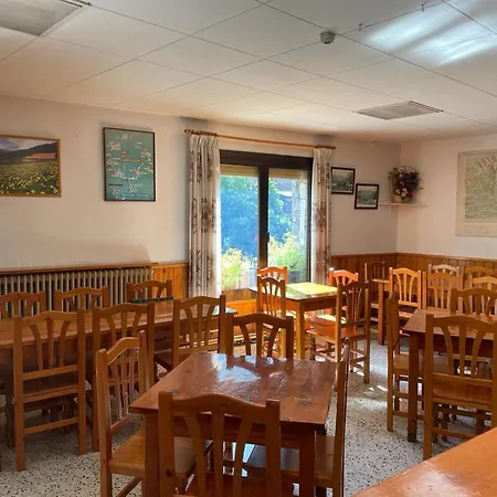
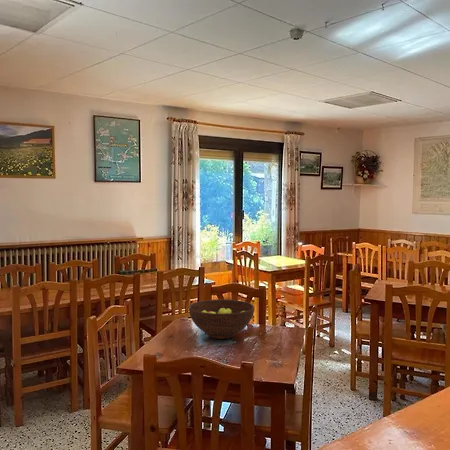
+ fruit bowl (221, 321)
